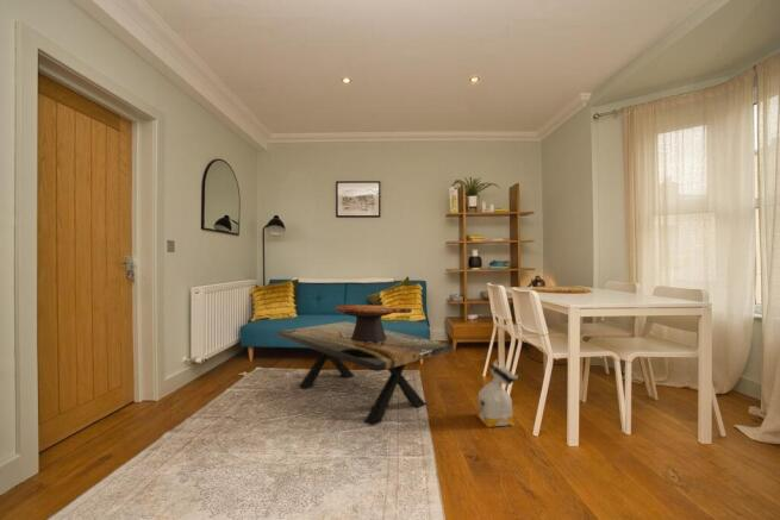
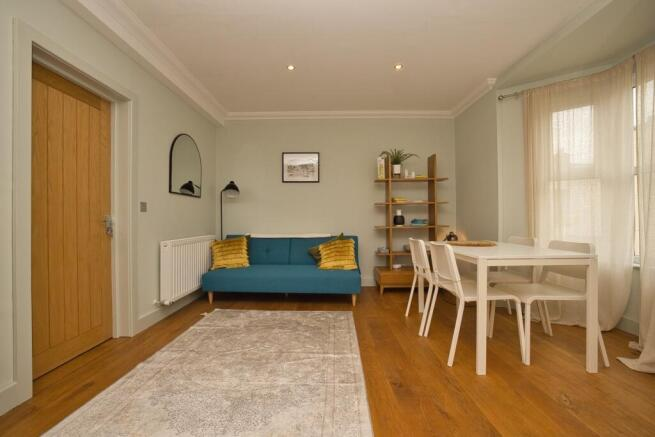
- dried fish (372, 322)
- bag (495, 390)
- coffee table (357, 364)
